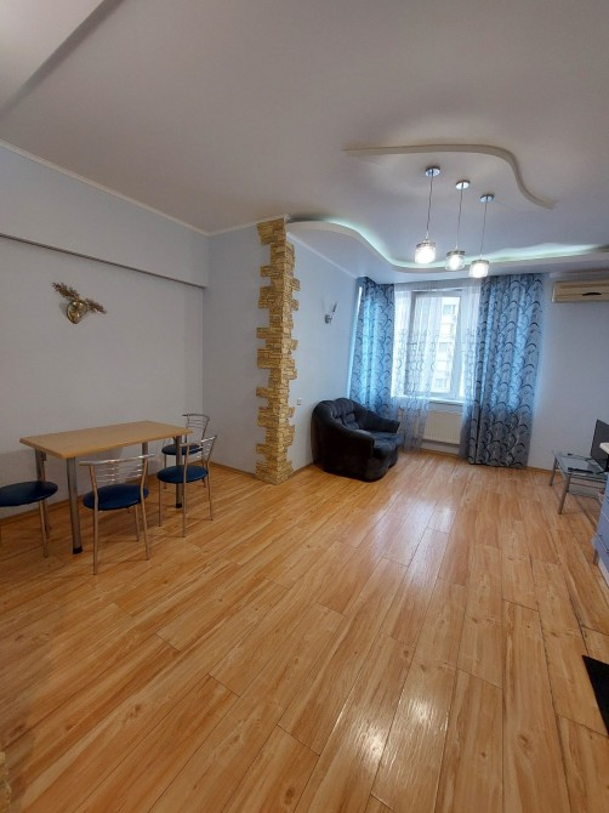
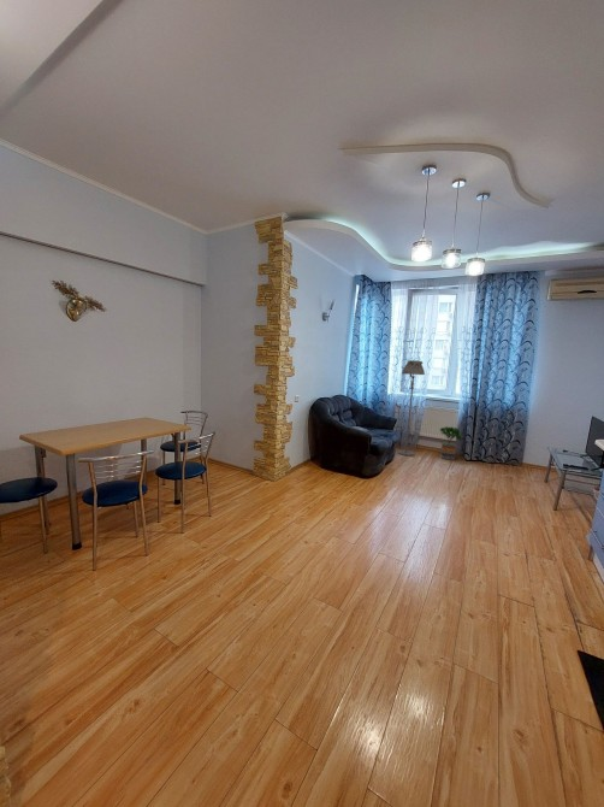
+ floor lamp (409, 407)
+ potted tree (449, 442)
